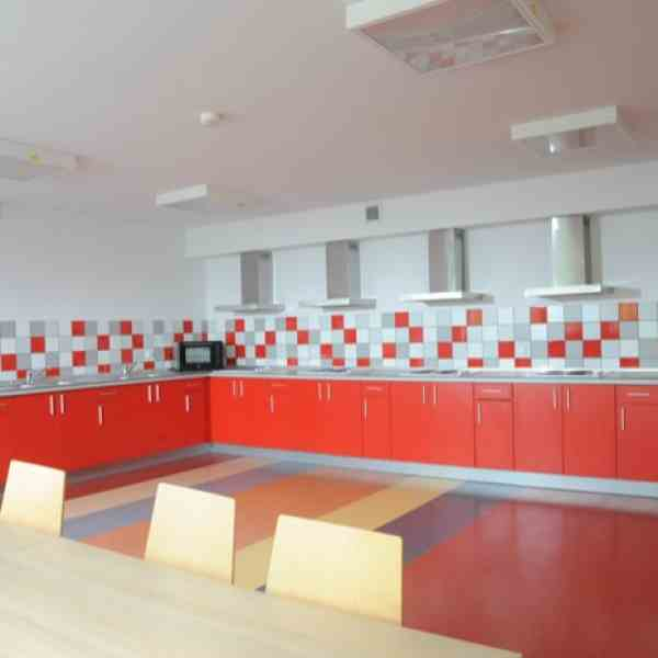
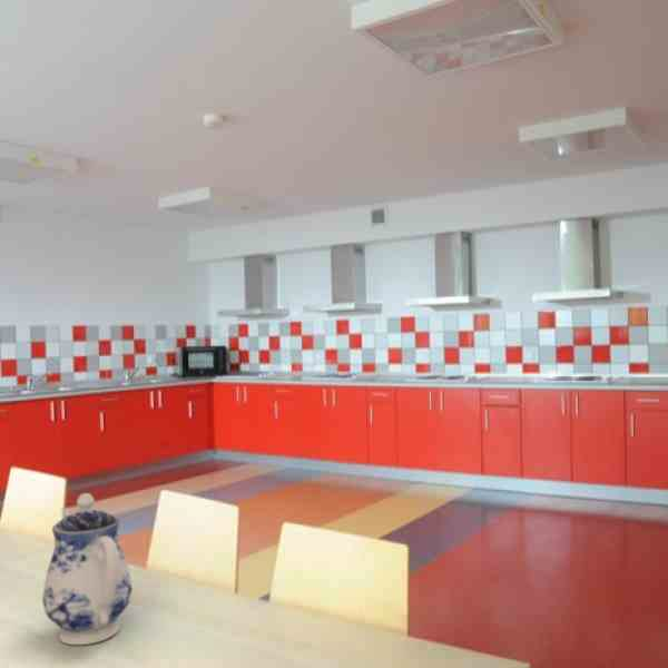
+ teapot (87, 562)
